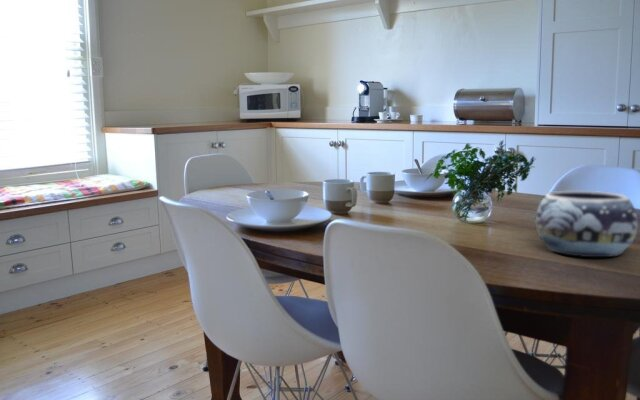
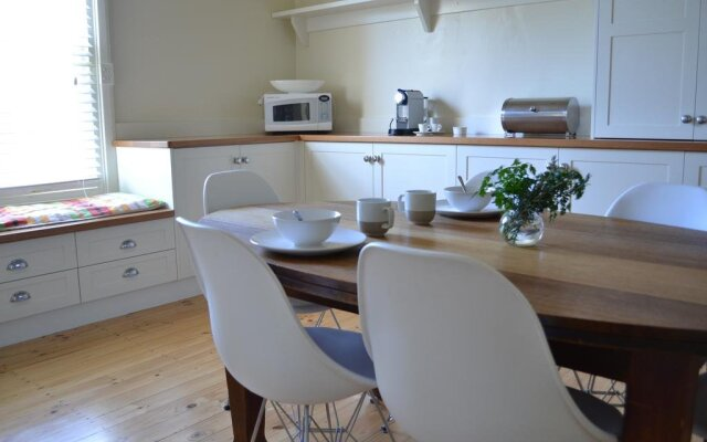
- decorative bowl (584, 222)
